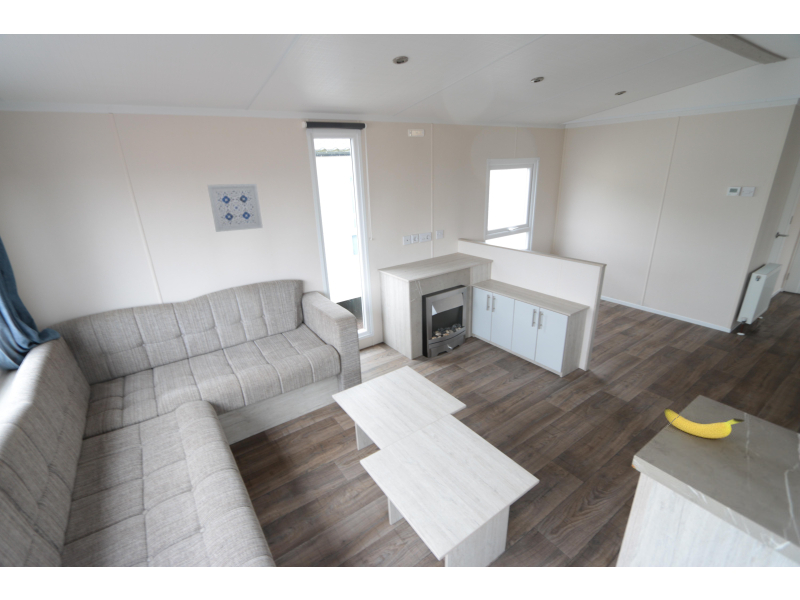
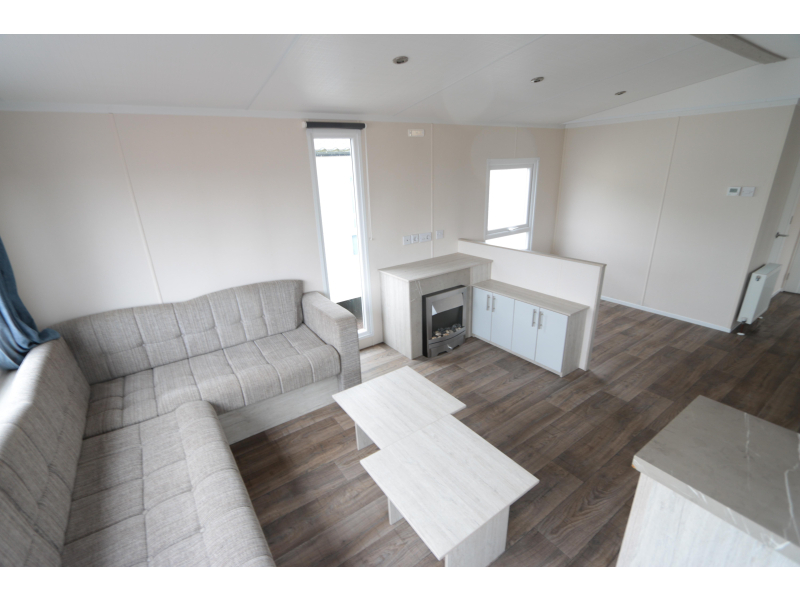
- wall art (236, 207)
- banana (700, 424)
